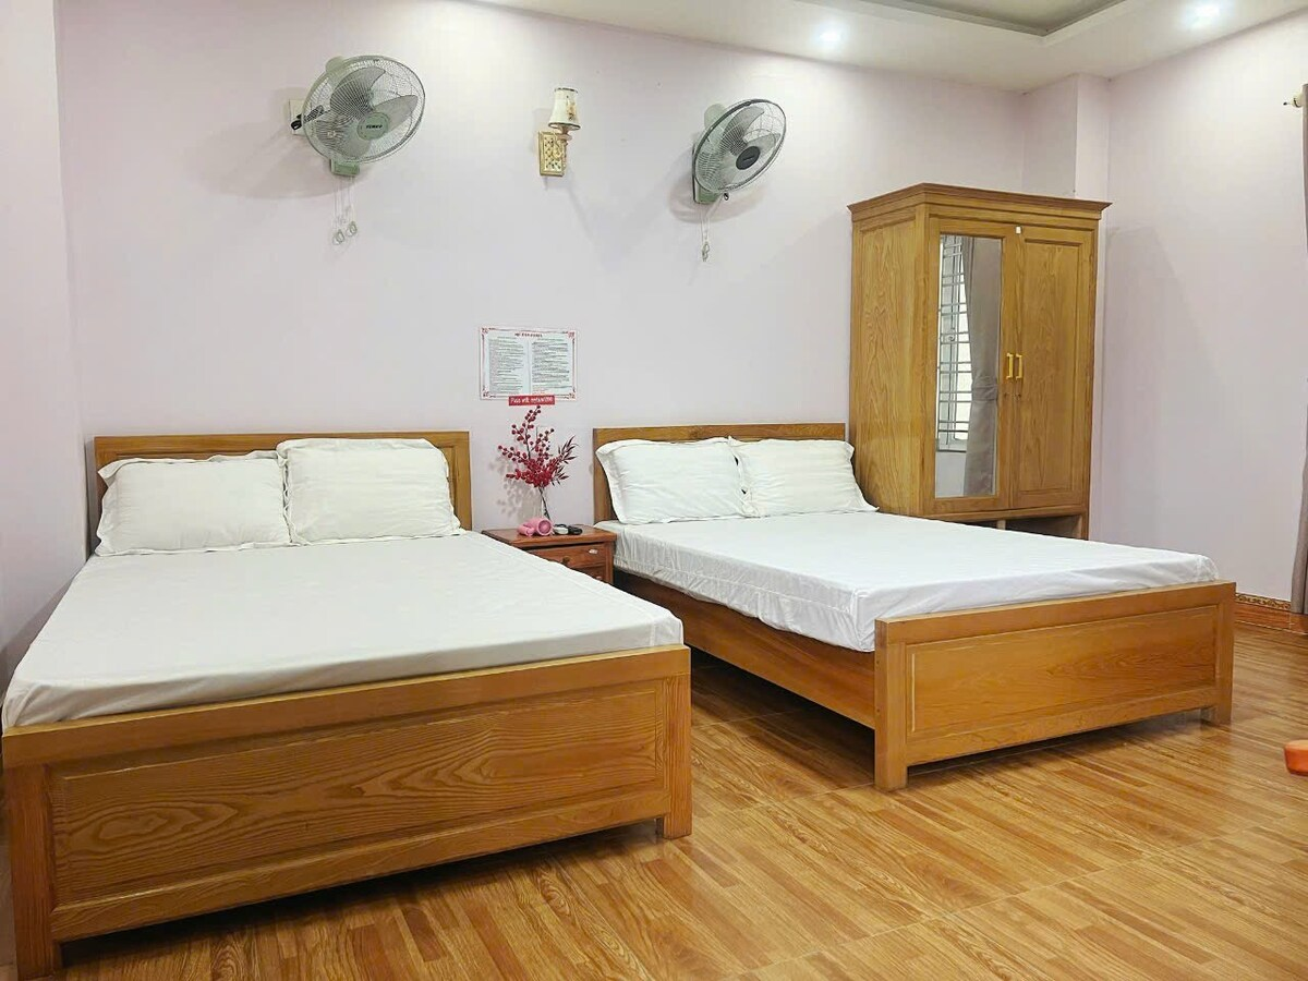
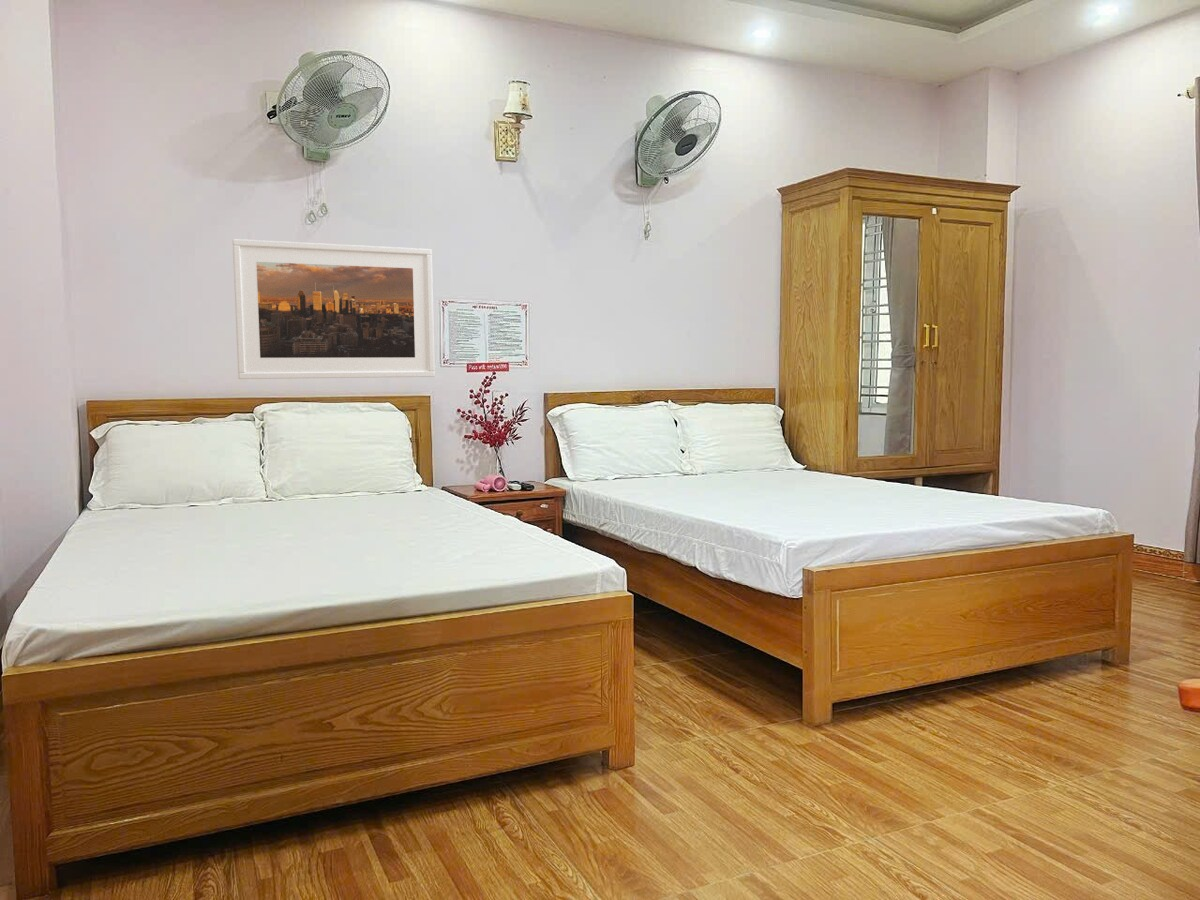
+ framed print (338, 311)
